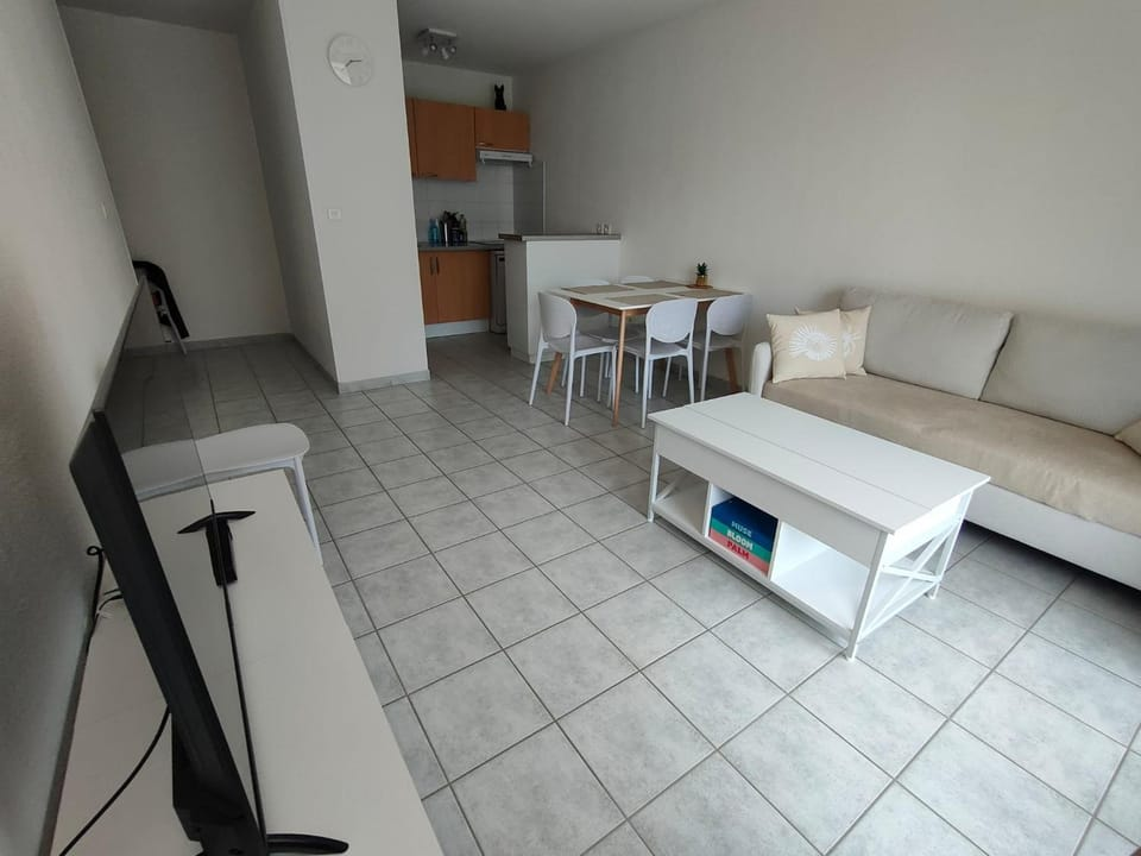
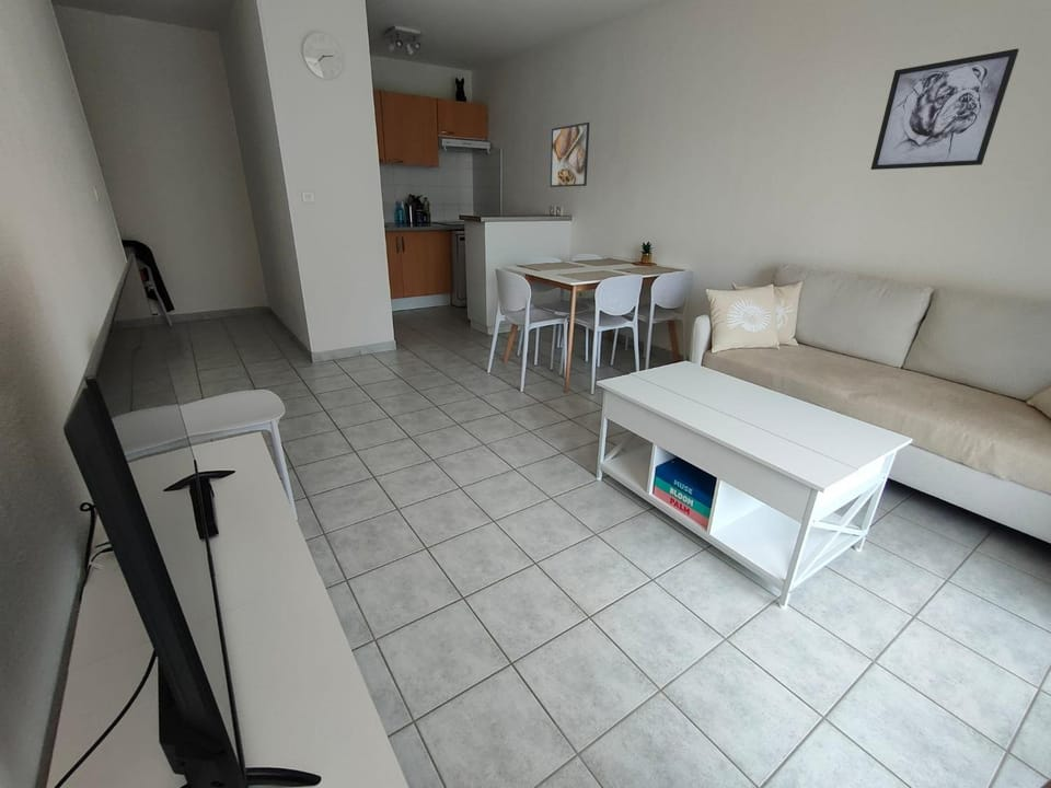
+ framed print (568, 157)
+ wall art (936, 115)
